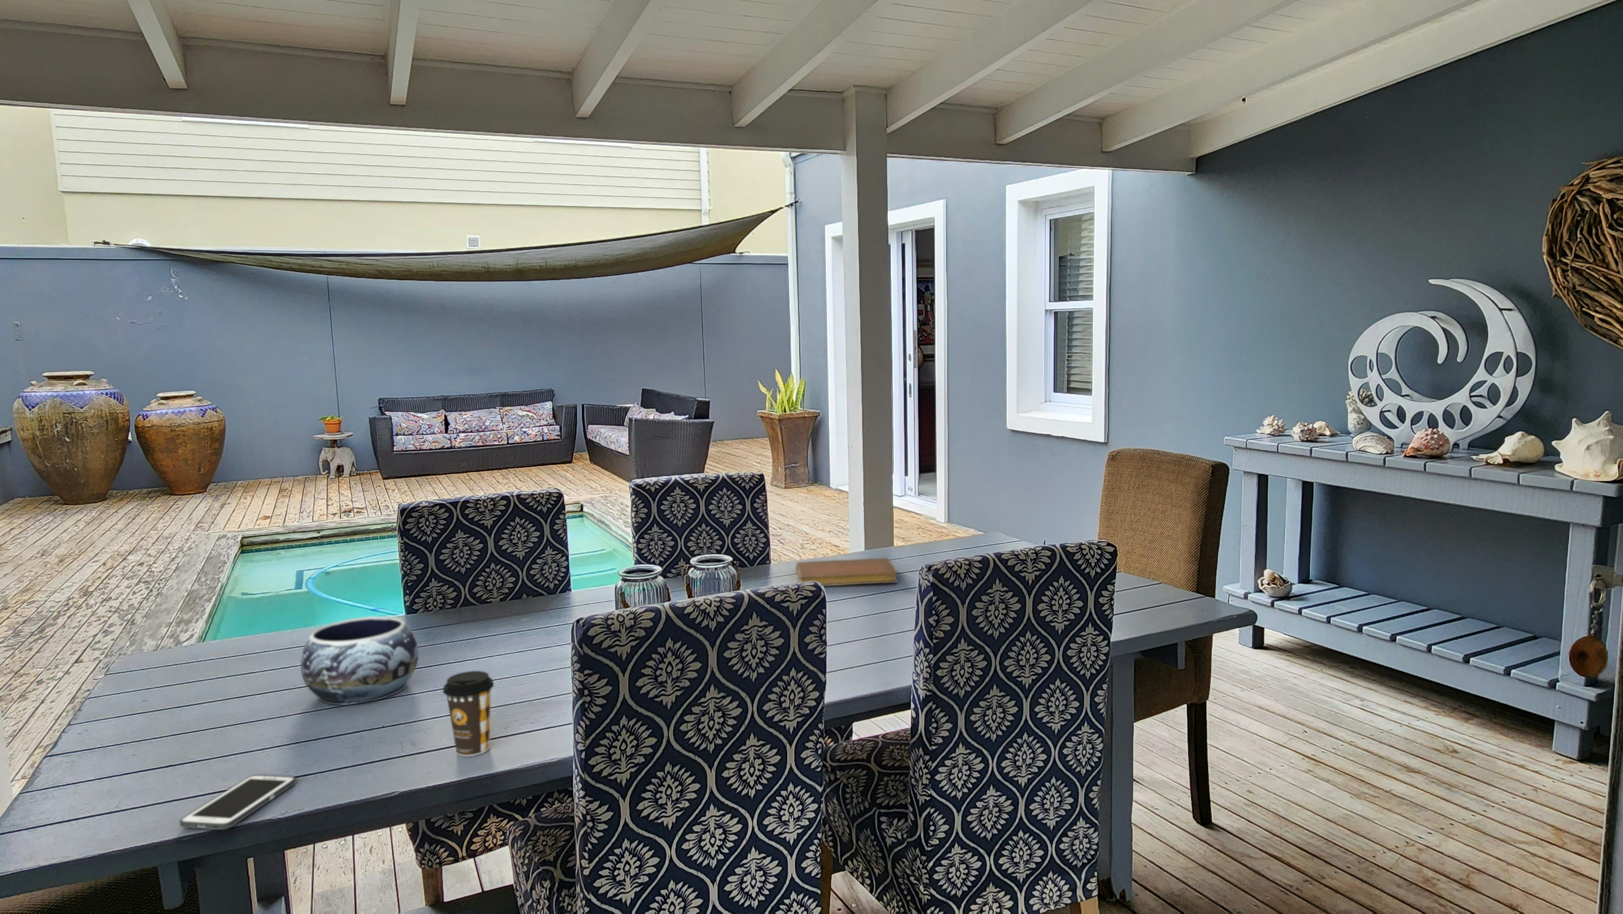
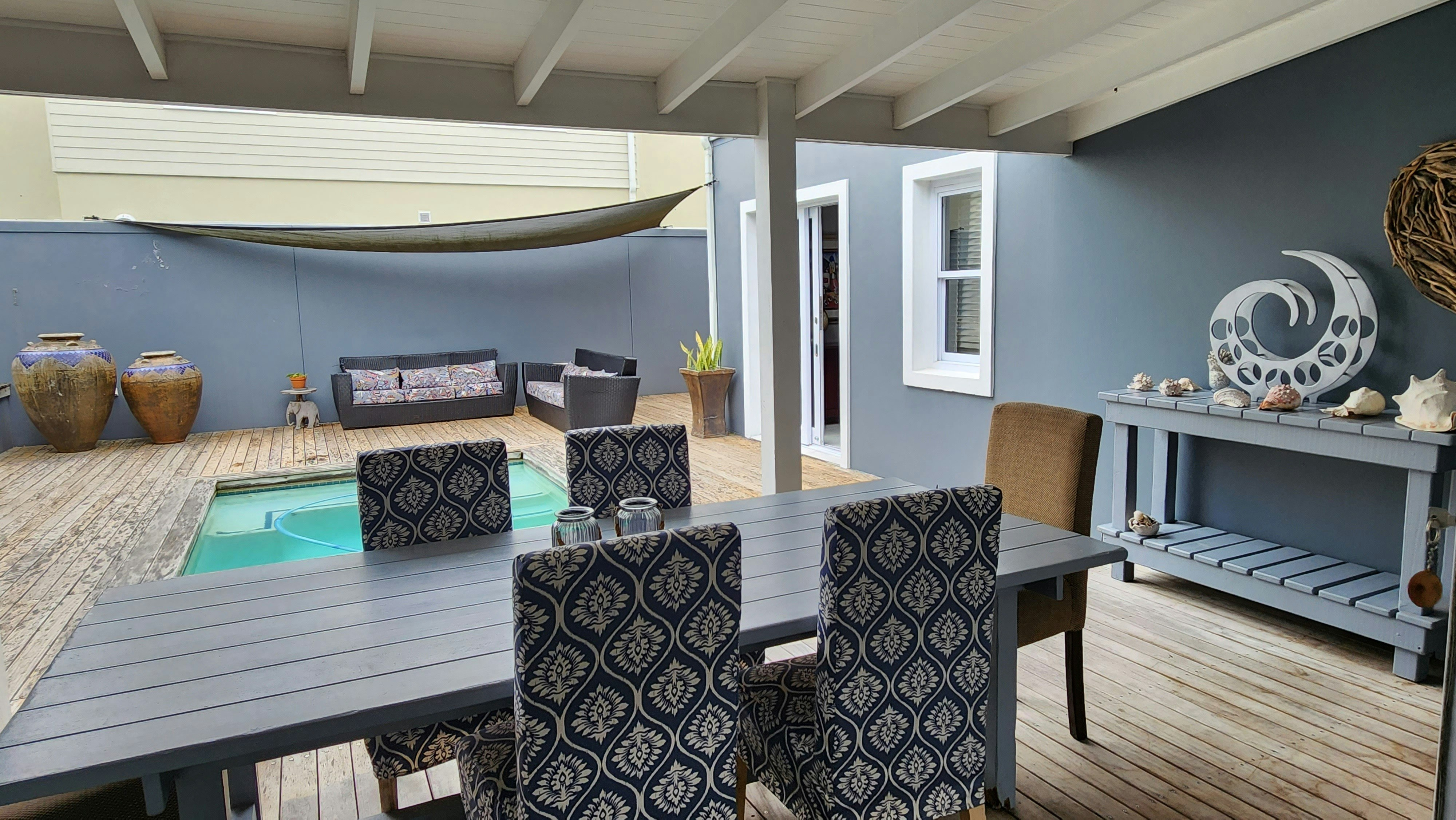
- cell phone (241, 800)
- decorative bowl (361, 659)
- coffee cup (470, 713)
- notebook (846, 572)
